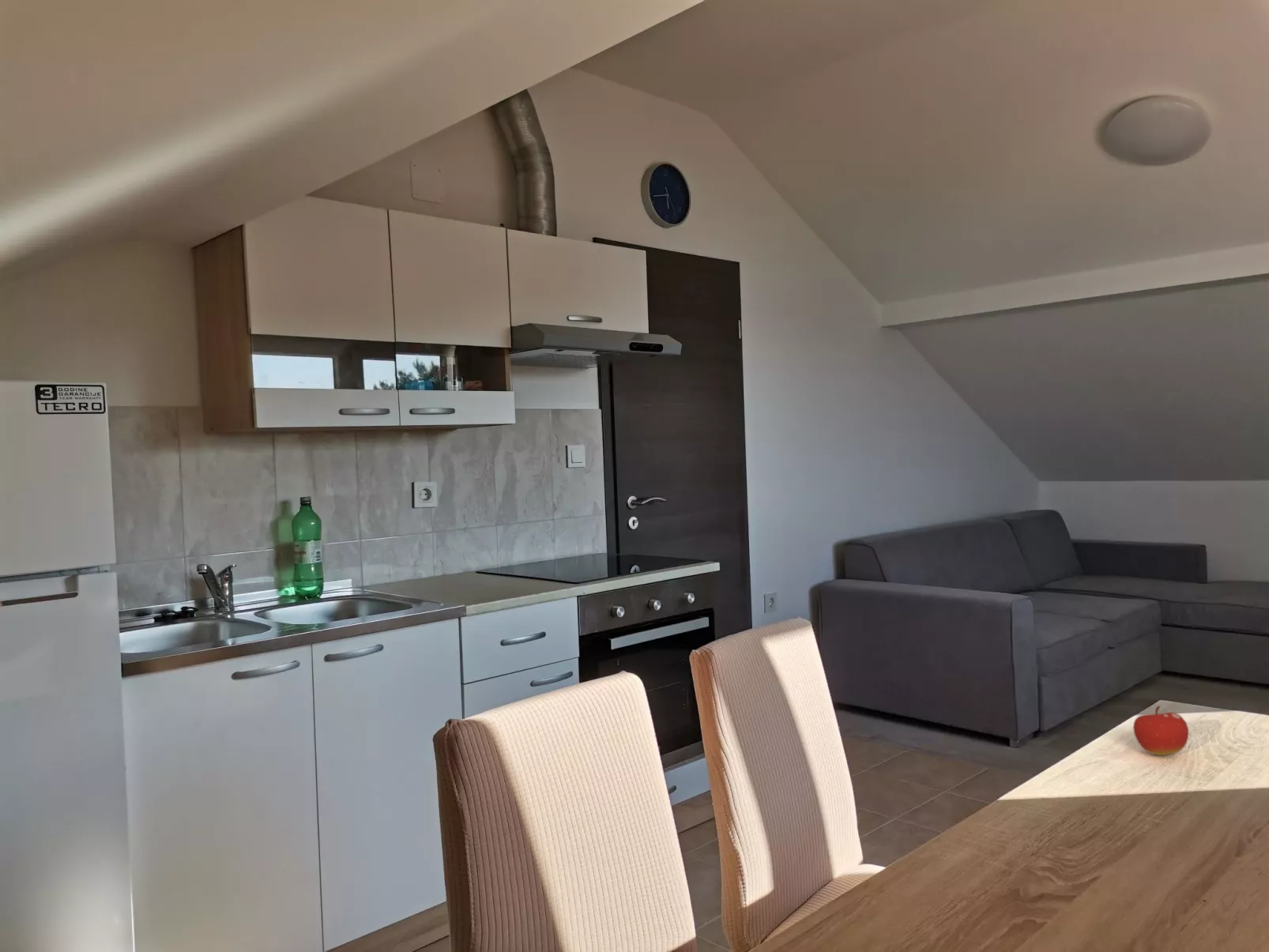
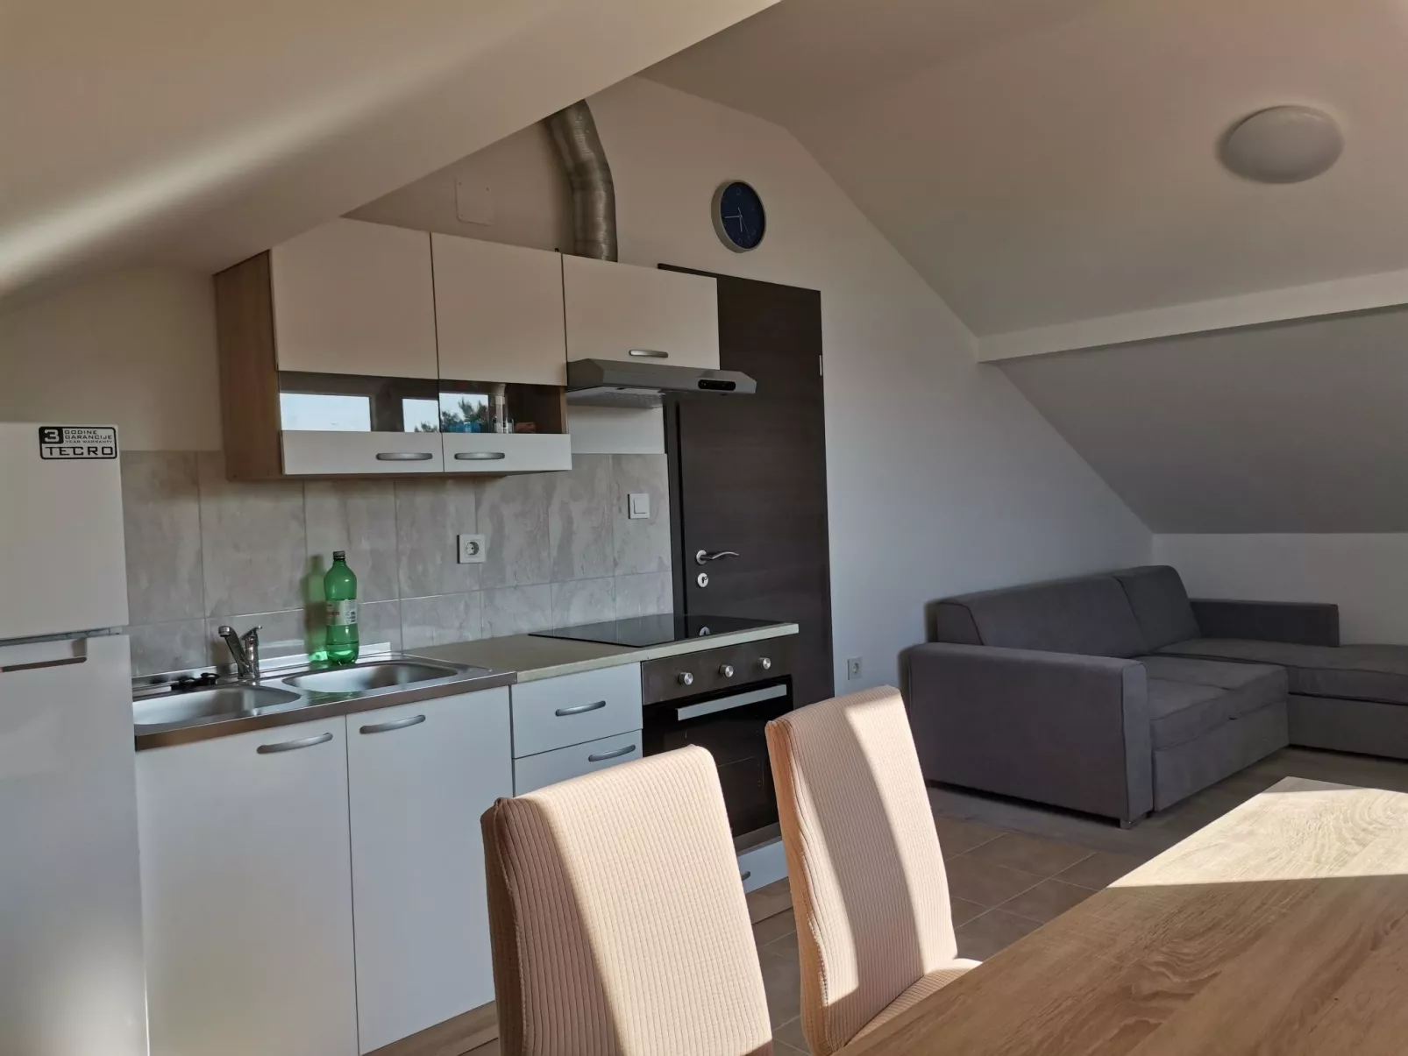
- fruit (1160, 731)
